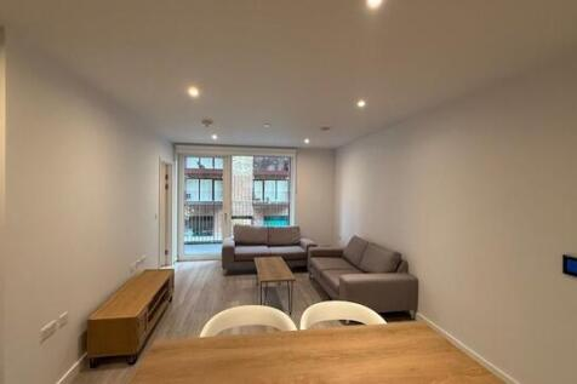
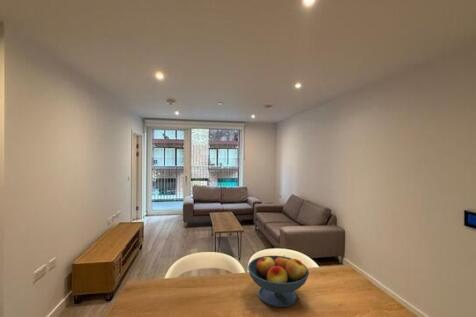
+ fruit bowl (277, 276)
